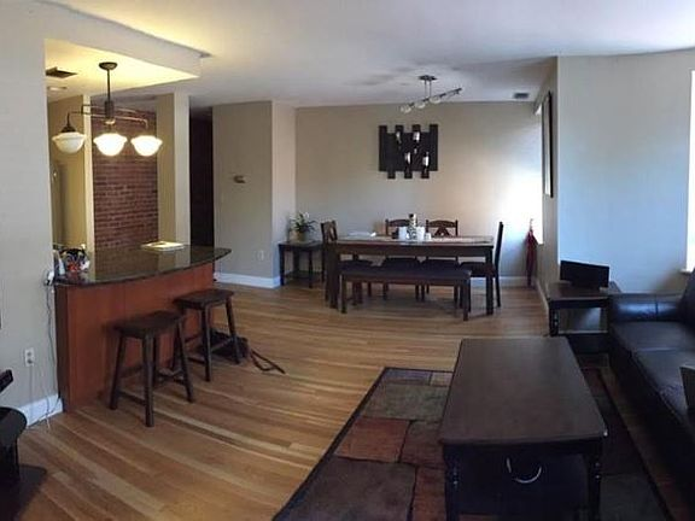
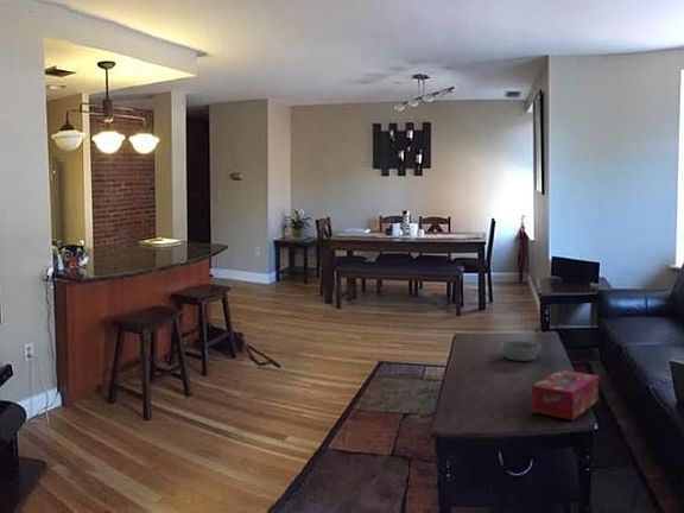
+ tissue box (565, 393)
+ bowl (520, 350)
